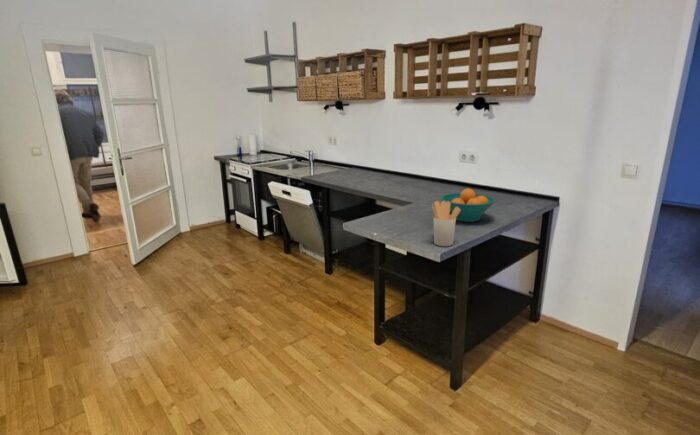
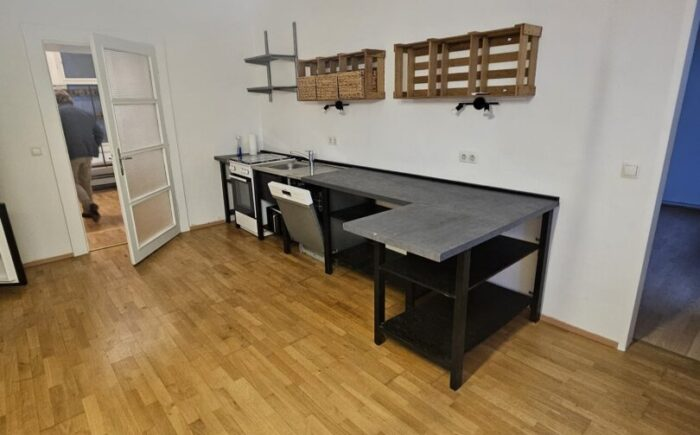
- utensil holder (443, 222)
- fruit bowl (467, 203)
